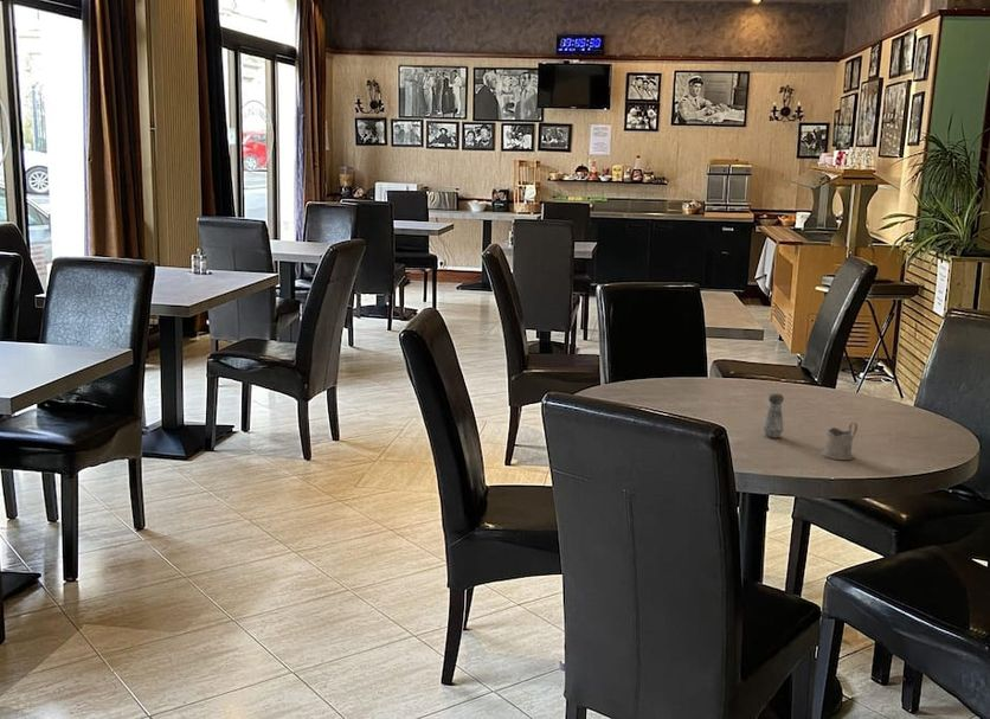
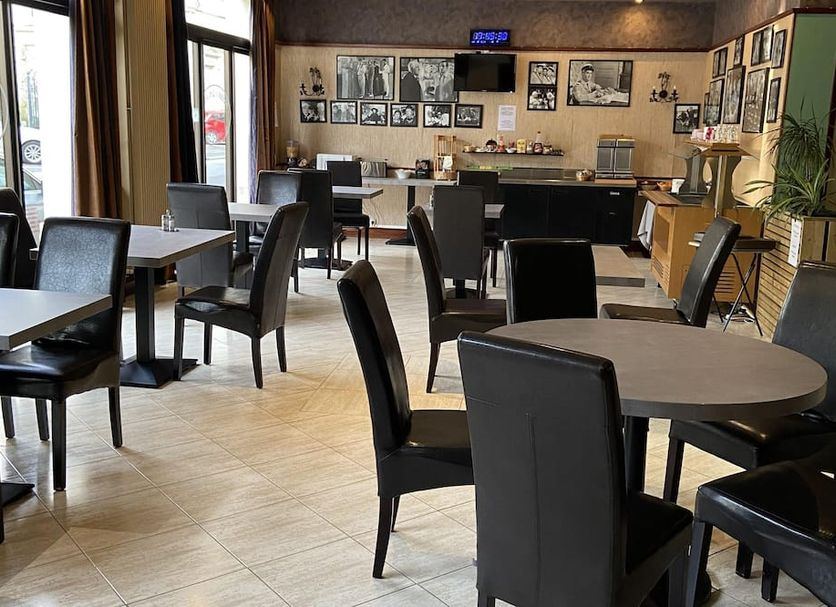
- salt shaker (774, 415)
- tea glass holder (842, 435)
